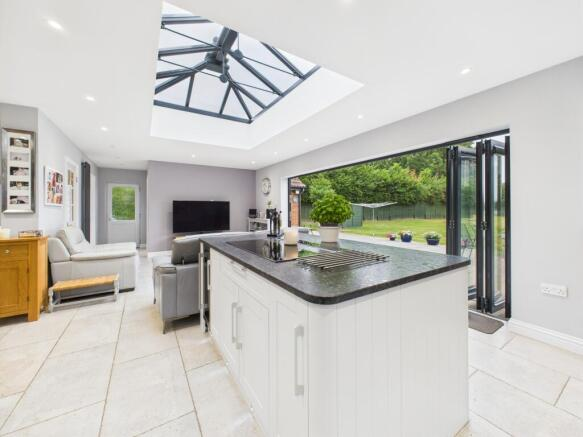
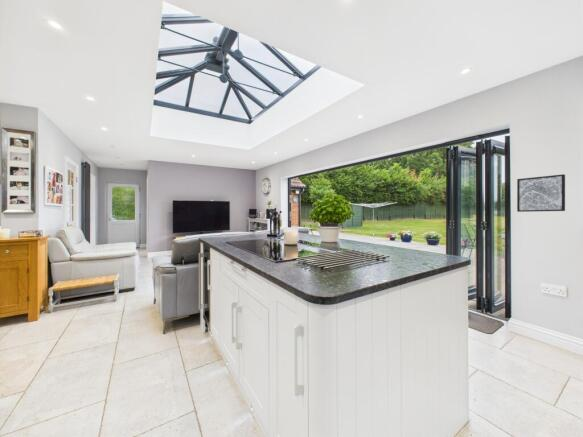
+ wall art (539, 194)
